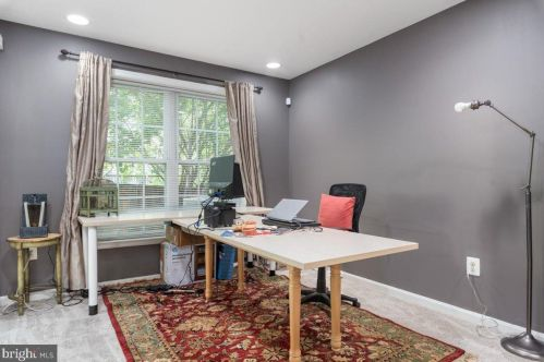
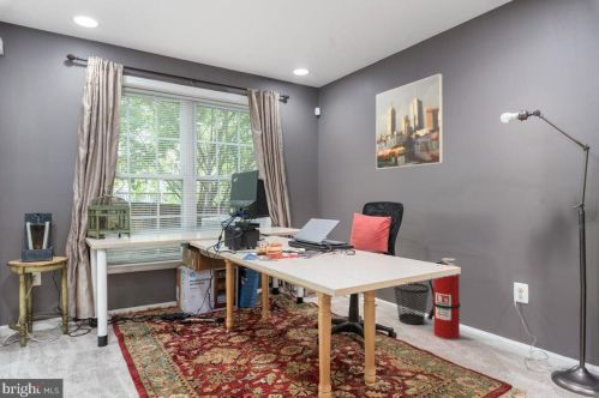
+ wastebasket (411, 303)
+ fire extinguisher (442, 295)
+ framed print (406, 126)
